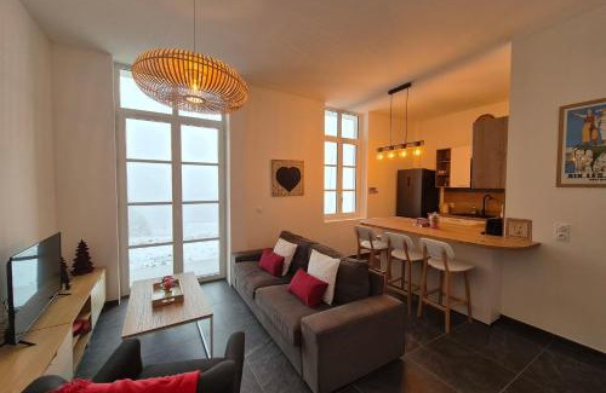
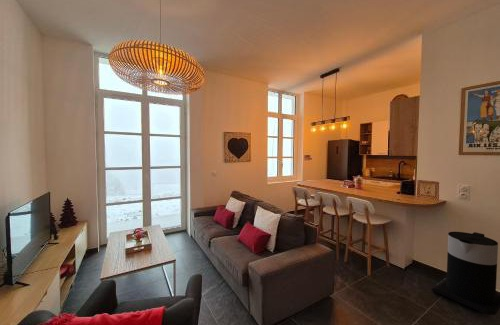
+ trash can (468, 266)
